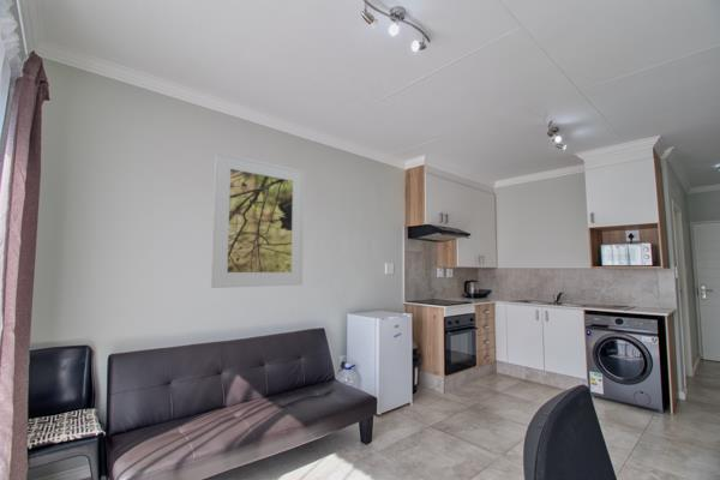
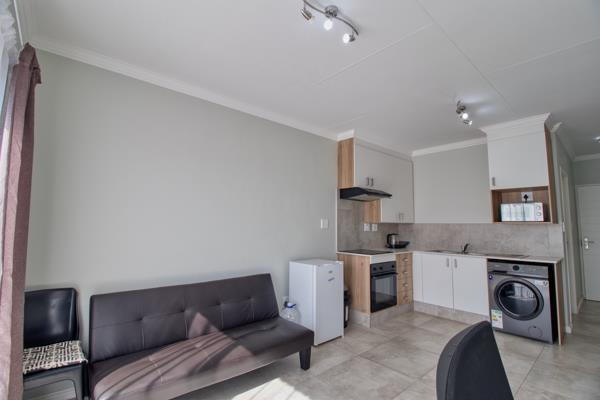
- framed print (262, 223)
